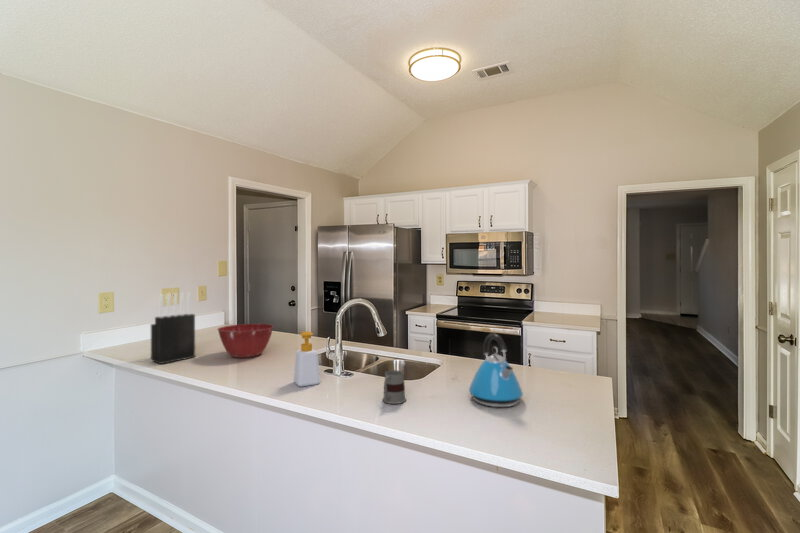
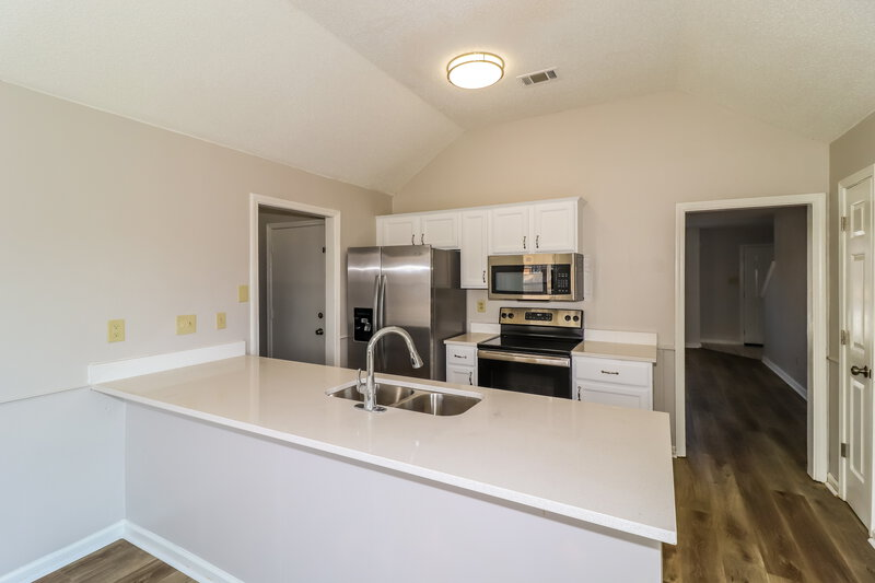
- knife block (172, 326)
- soap bottle (305, 356)
- mug (392, 387)
- kettle (494, 366)
- mixing bowl (246, 341)
